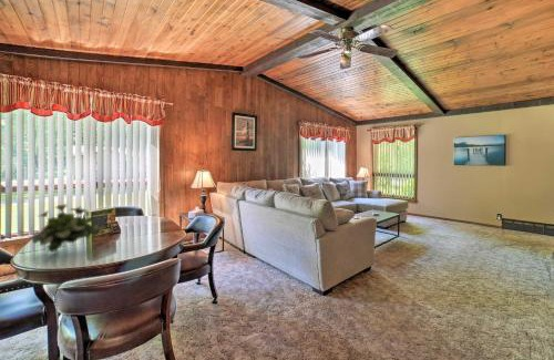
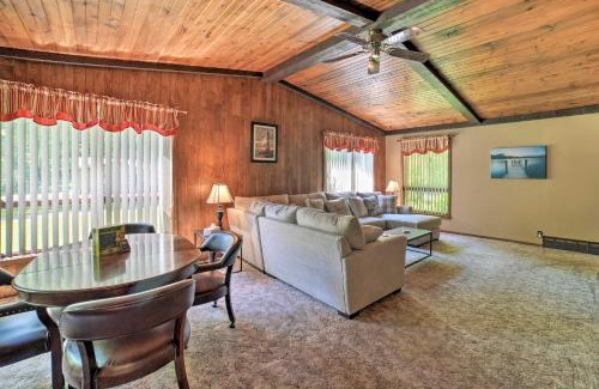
- flowering plant (70, 227)
